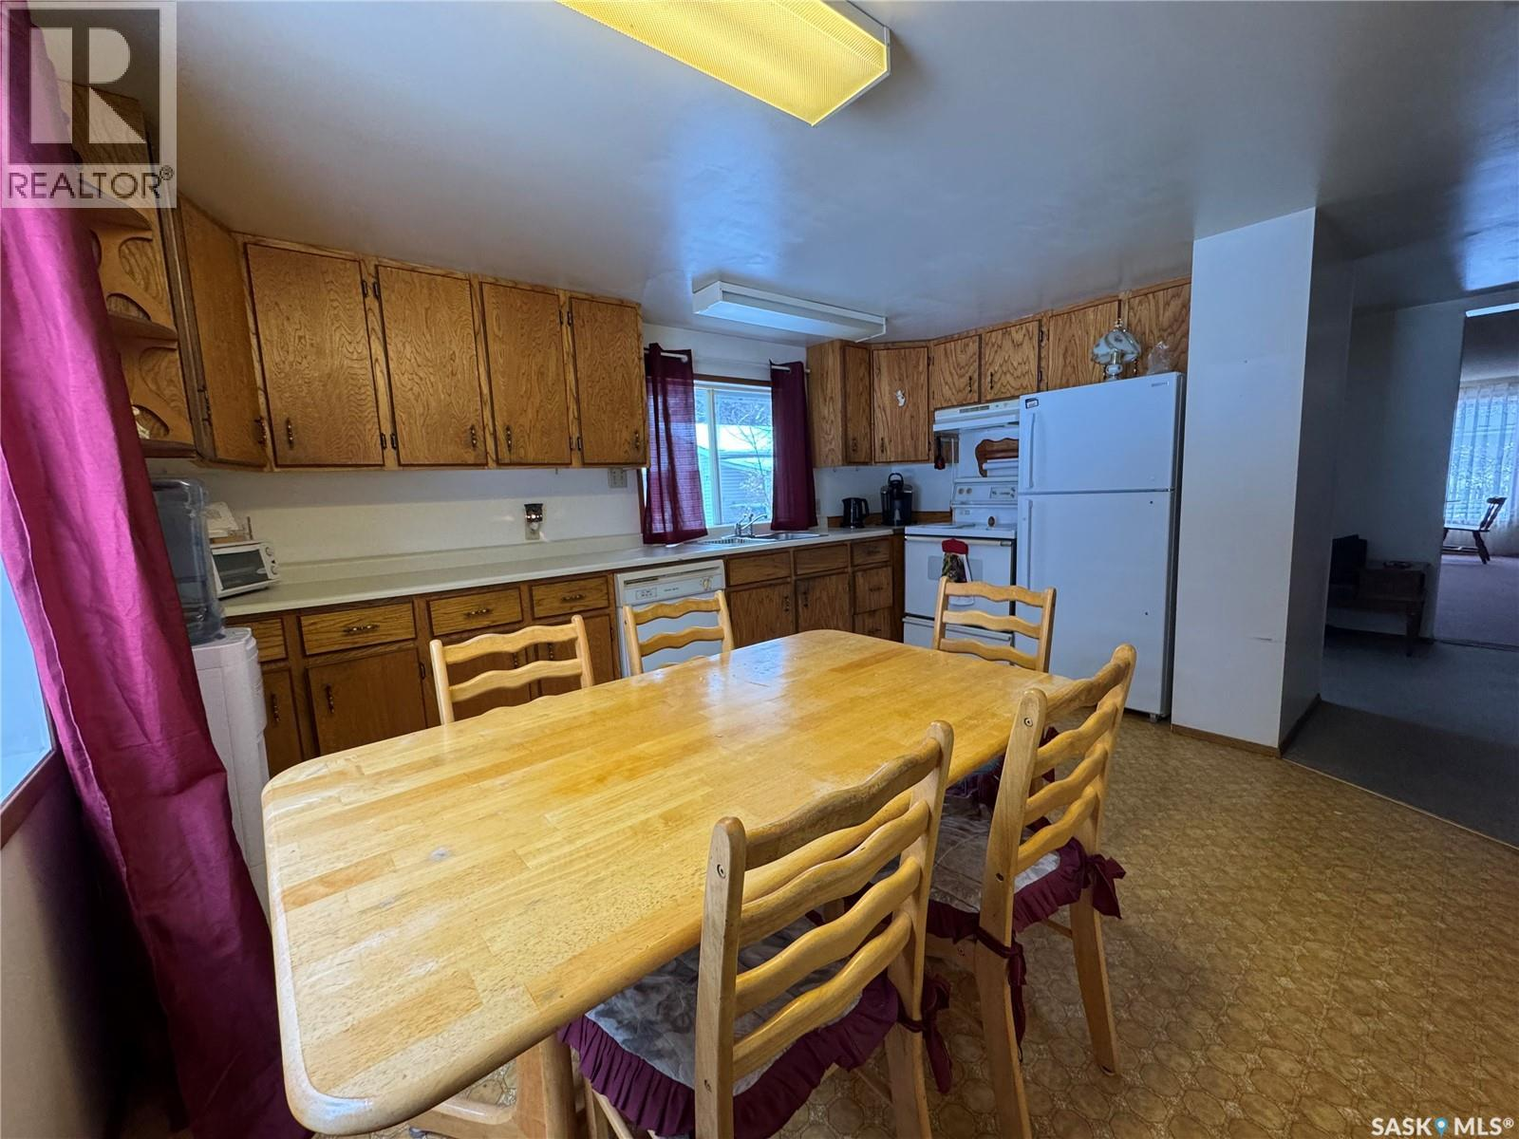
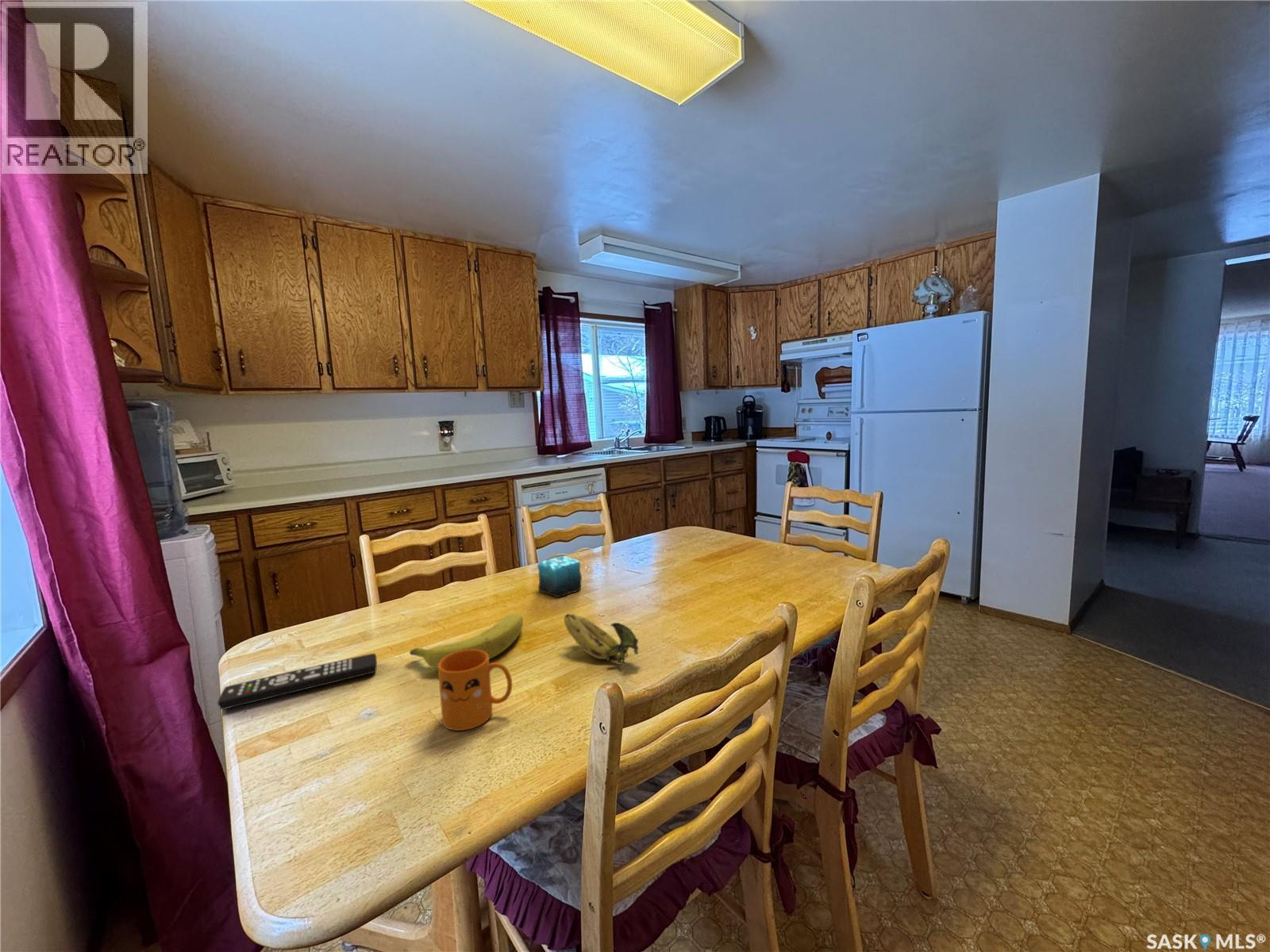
+ banana (601, 636)
+ remote control (303, 679)
+ candle (560, 570)
+ mug (476, 687)
+ fruit (480, 635)
